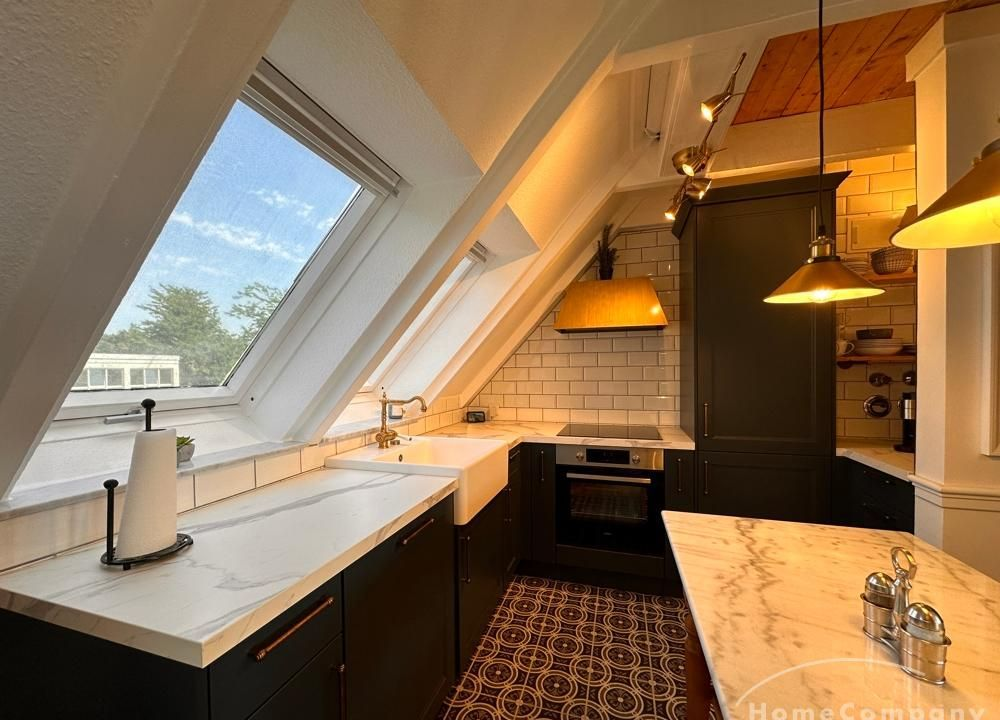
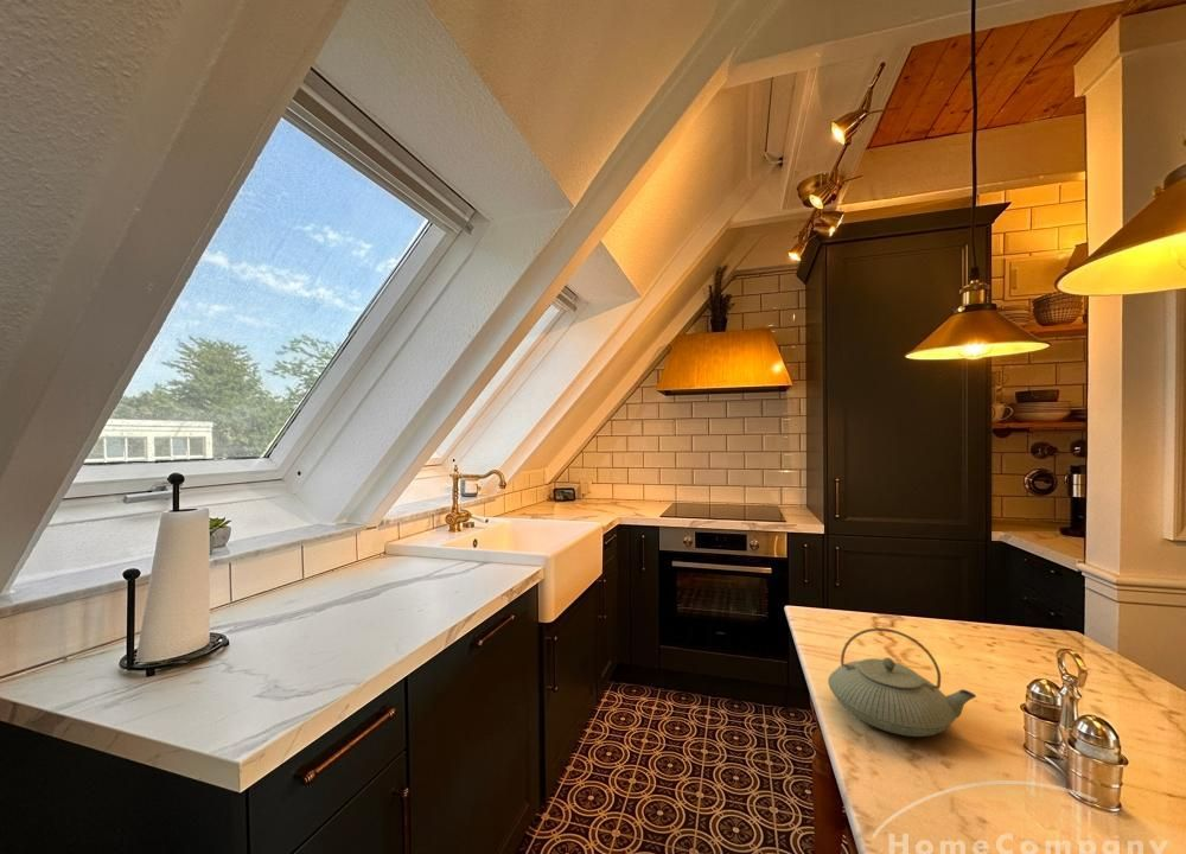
+ teapot (897, 673)
